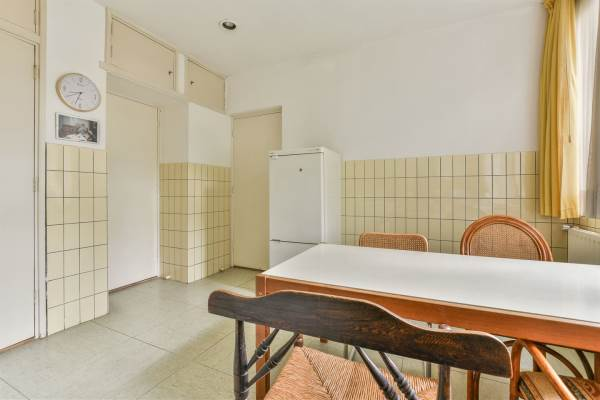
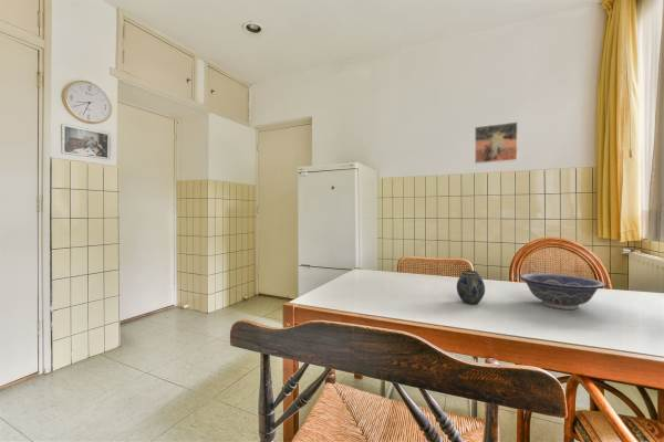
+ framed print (495, 143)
+ teapot (470, 285)
+ decorative bowl (559, 292)
